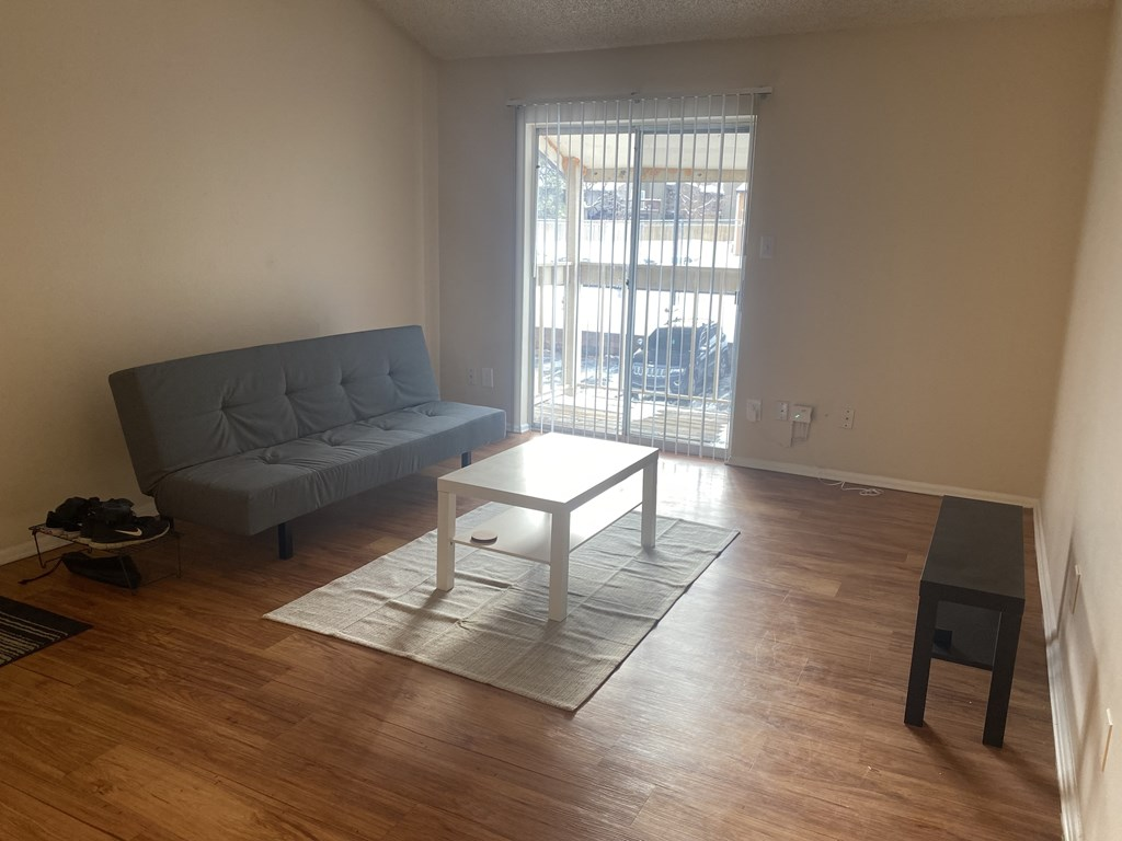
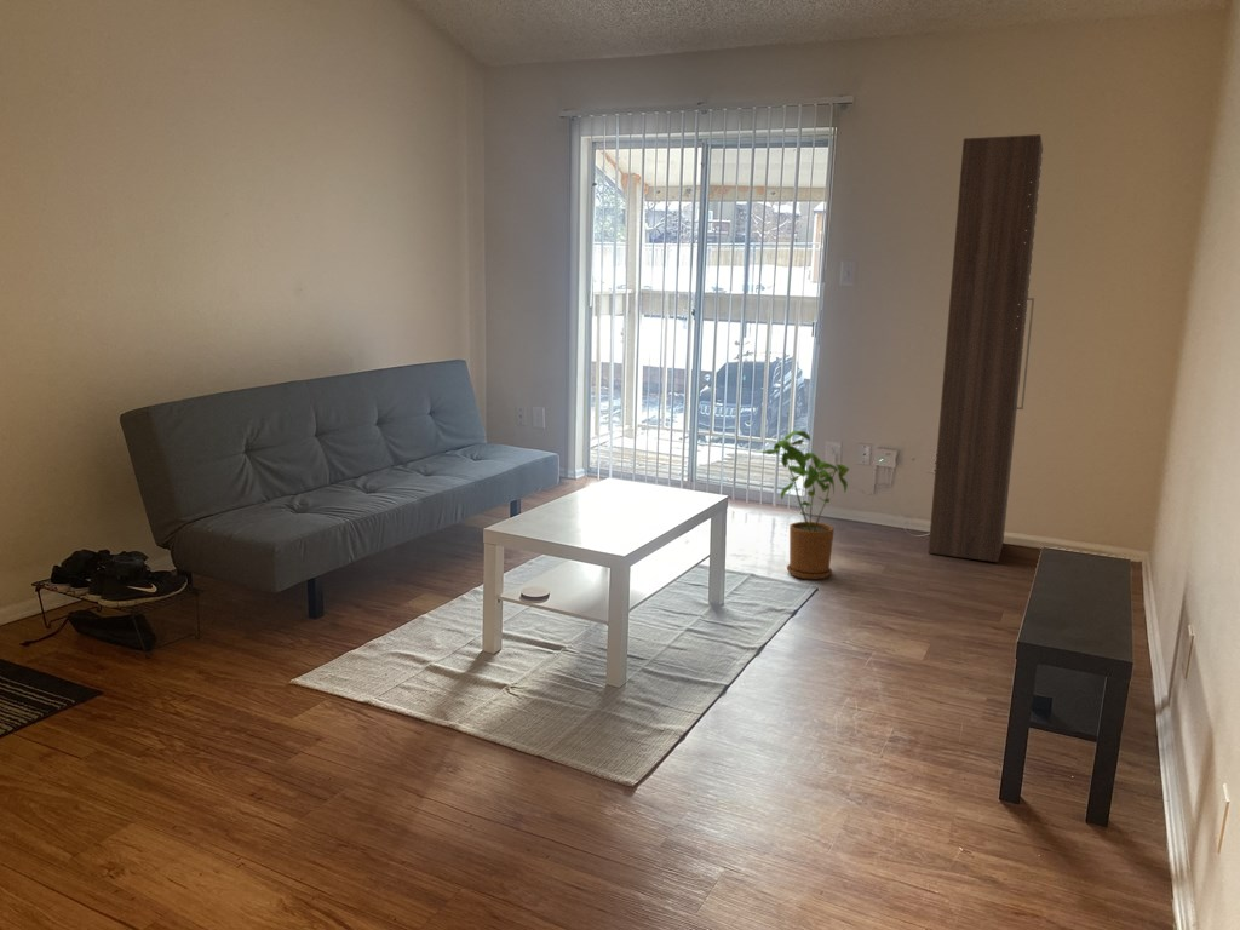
+ house plant (810, 504)
+ cabinet (987, 354)
